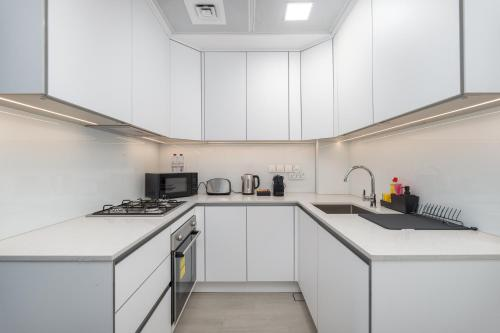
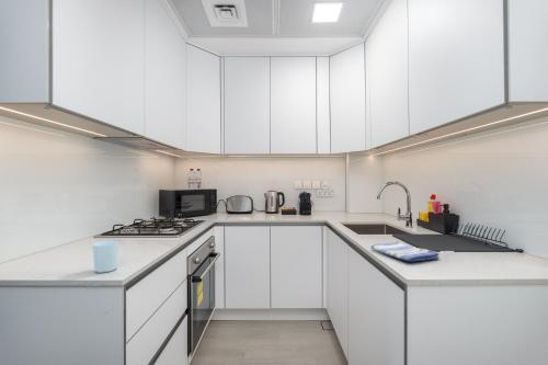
+ cup (105, 255)
+ dish towel (402, 250)
